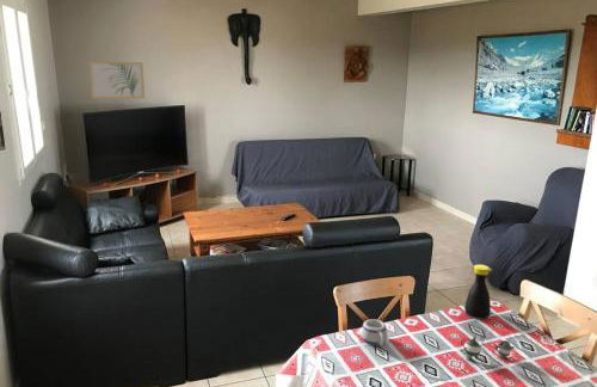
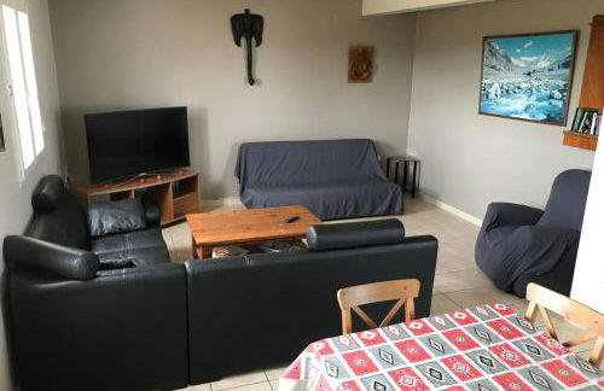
- bottle (479, 290)
- teapot (481, 346)
- wall art (117, 80)
- mug (375, 333)
